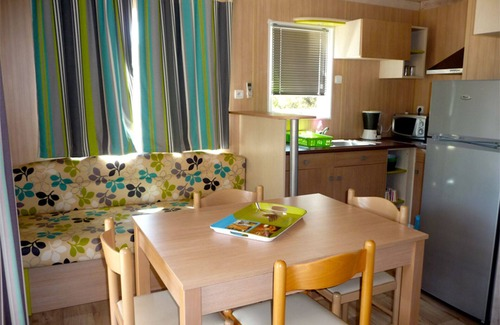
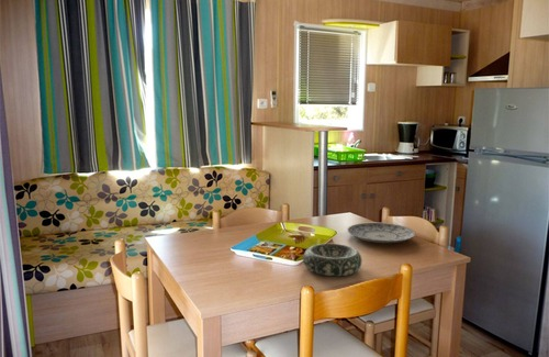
+ plate (380, 234)
+ decorative bowl (332, 259)
